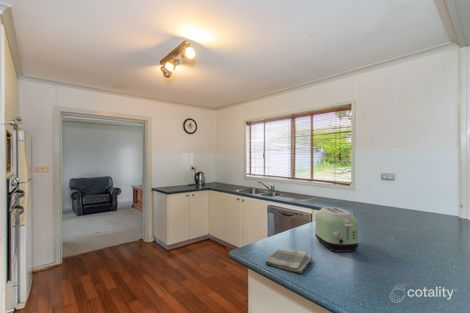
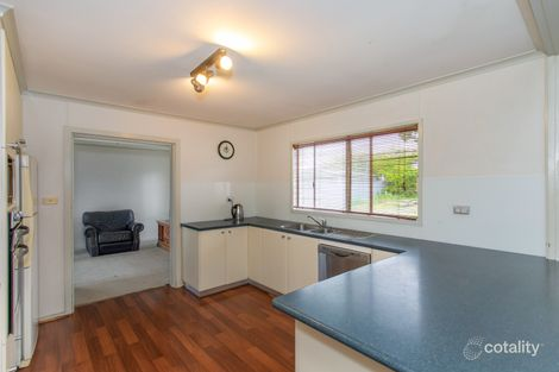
- dish towel (289, 258)
- toaster (336, 228)
